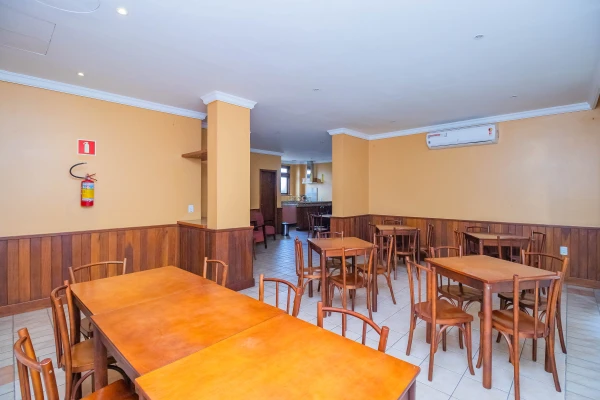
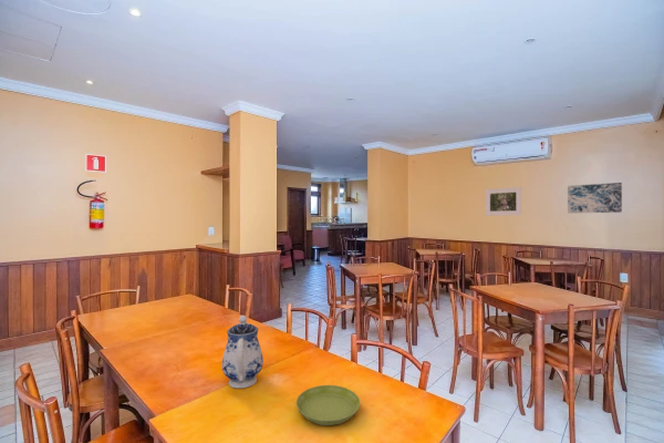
+ saucer (328, 405)
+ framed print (502, 202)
+ teapot (242, 348)
+ wall art (593, 198)
